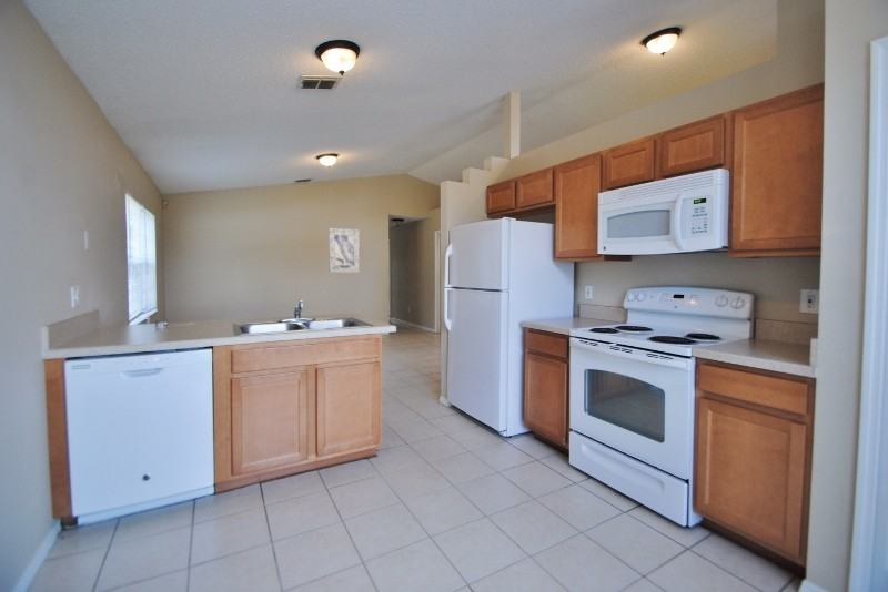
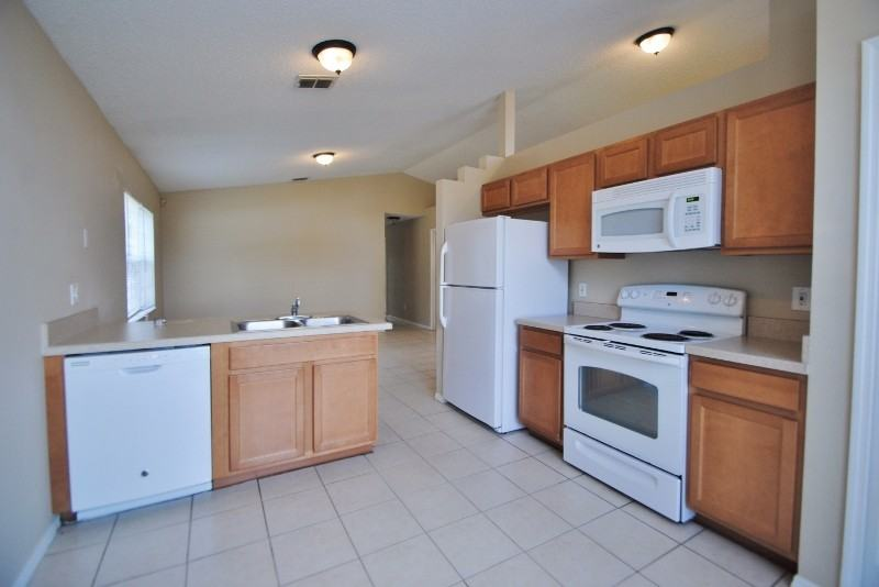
- wall art (344, 251)
